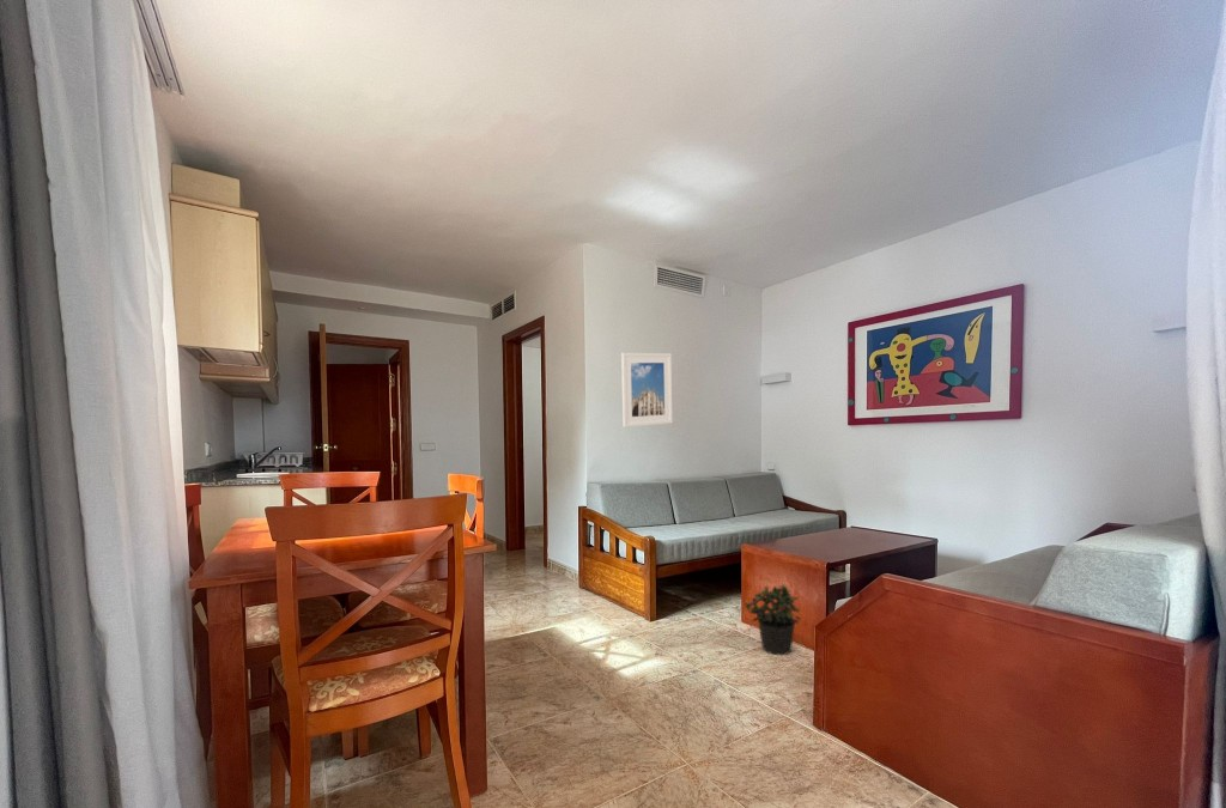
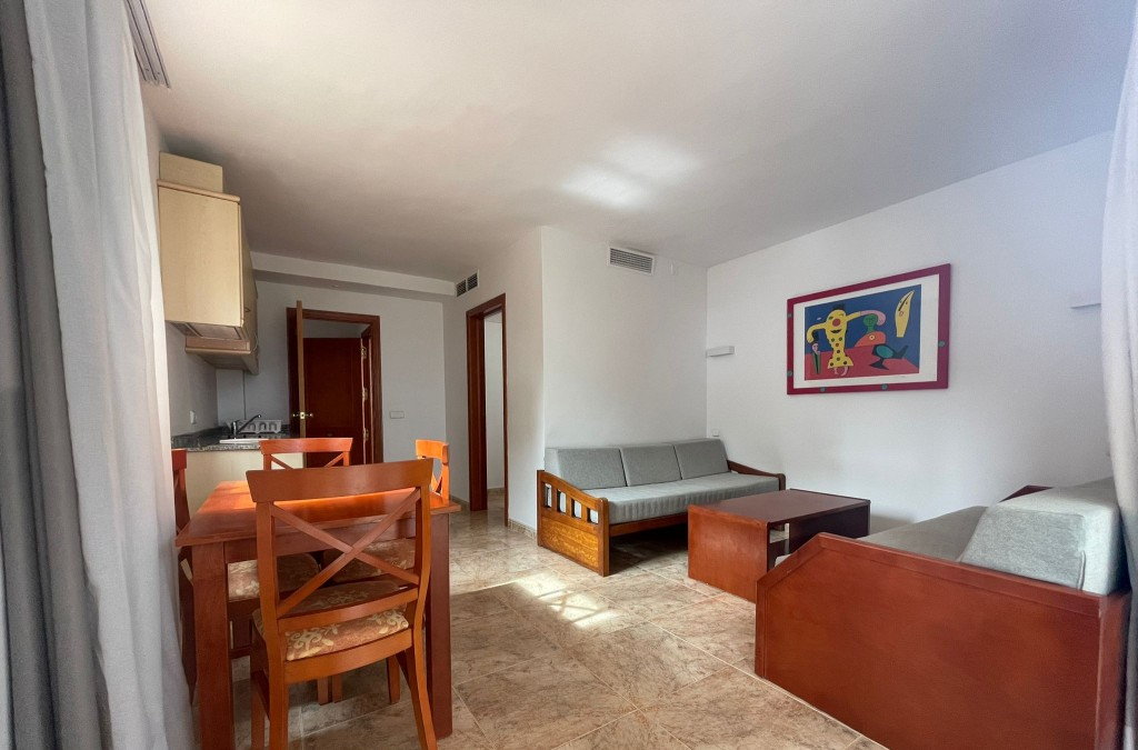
- potted plant (777, 616)
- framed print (648, 389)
